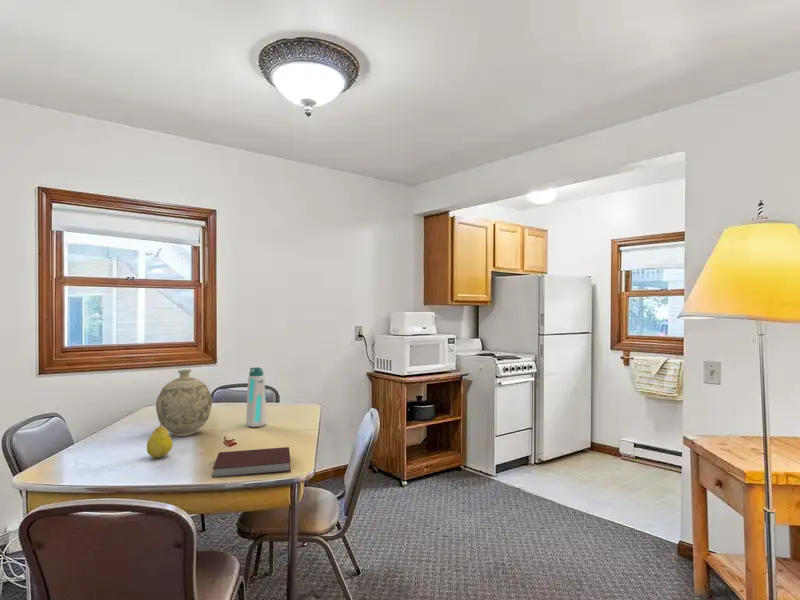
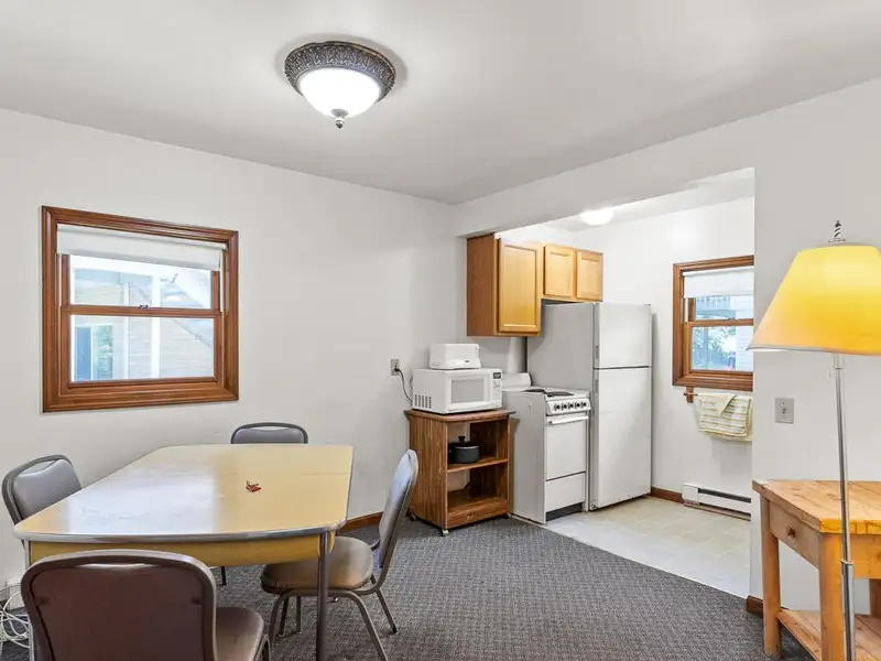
- water bottle (256, 396)
- decorative vase (184, 401)
- fruit (160, 440)
- notebook (253, 461)
